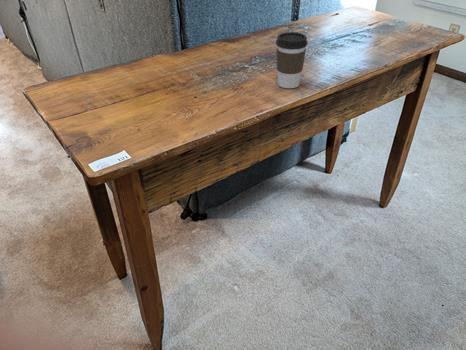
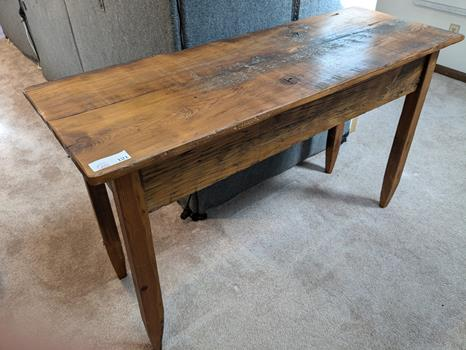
- coffee cup (290, 61)
